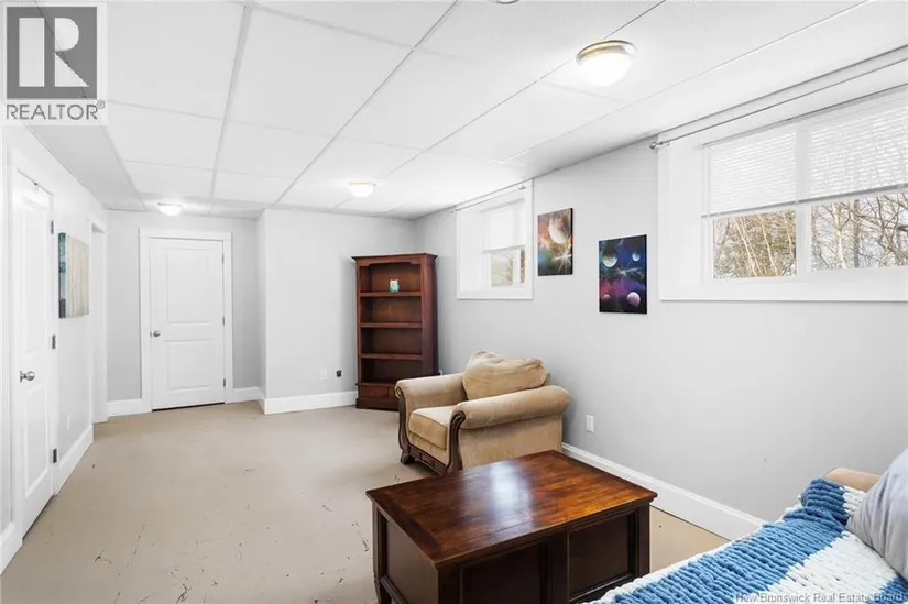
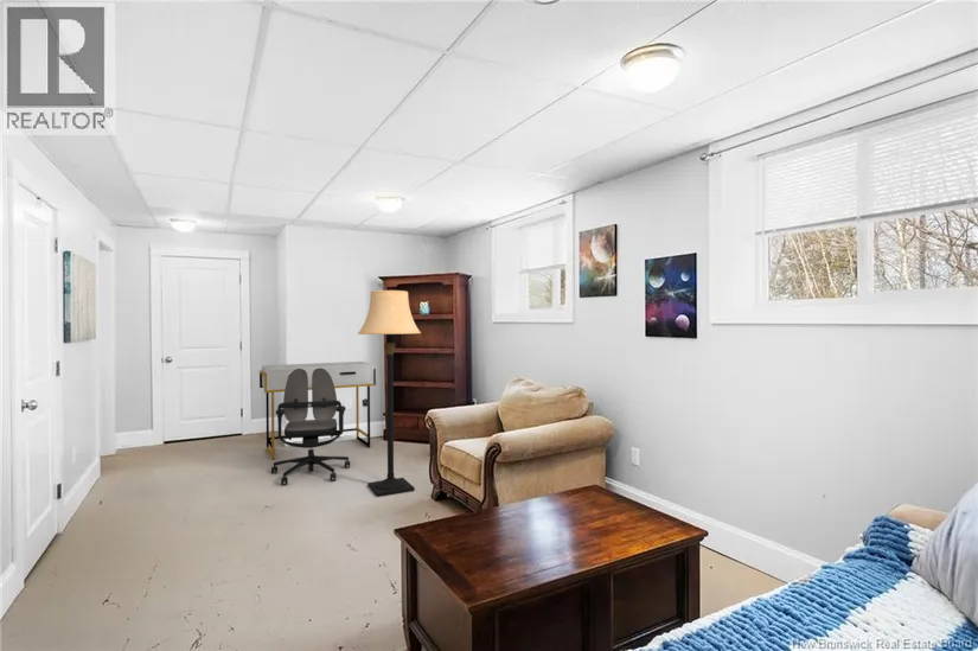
+ desk (311, 389)
+ lamp (390, 389)
+ office chair (311, 420)
